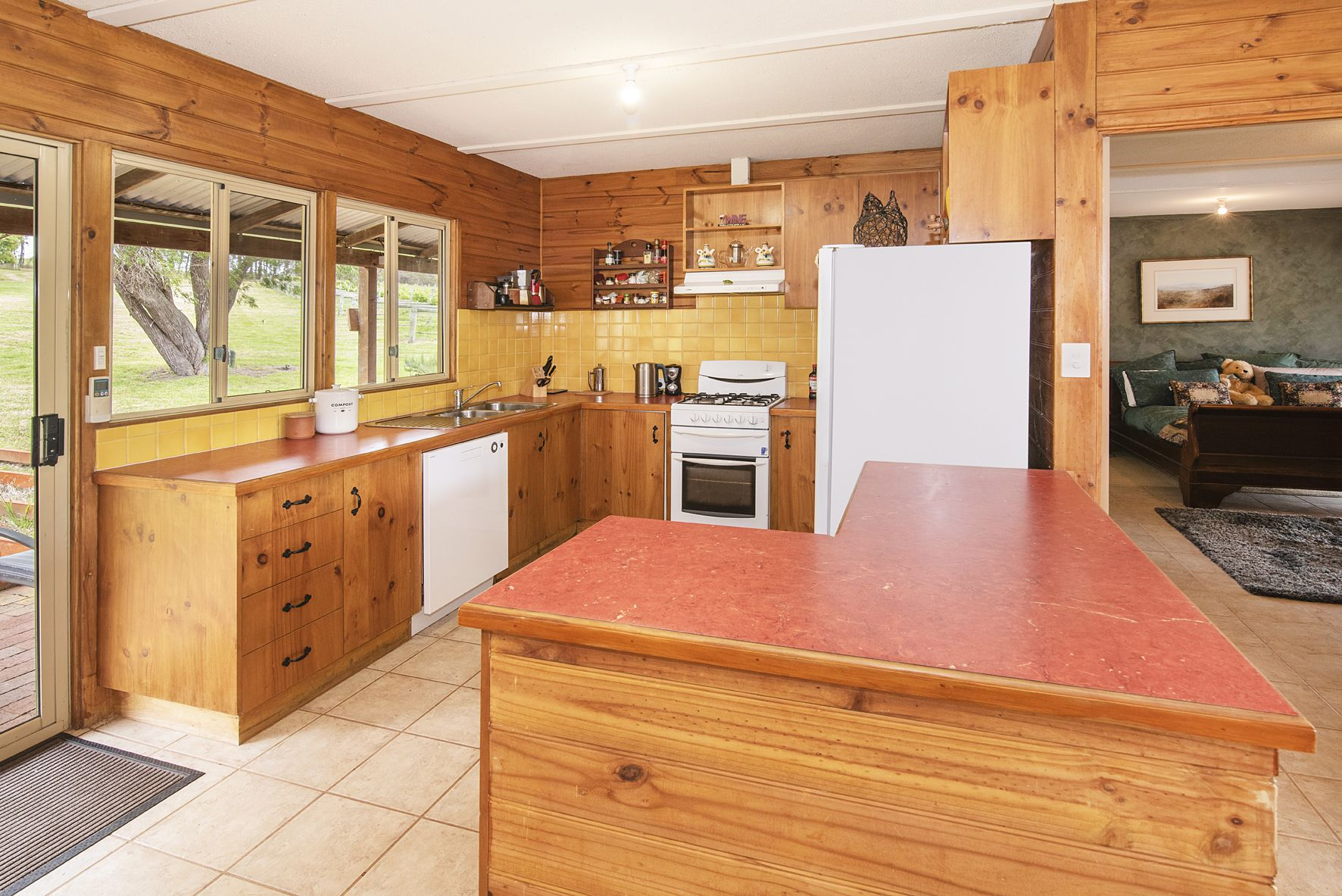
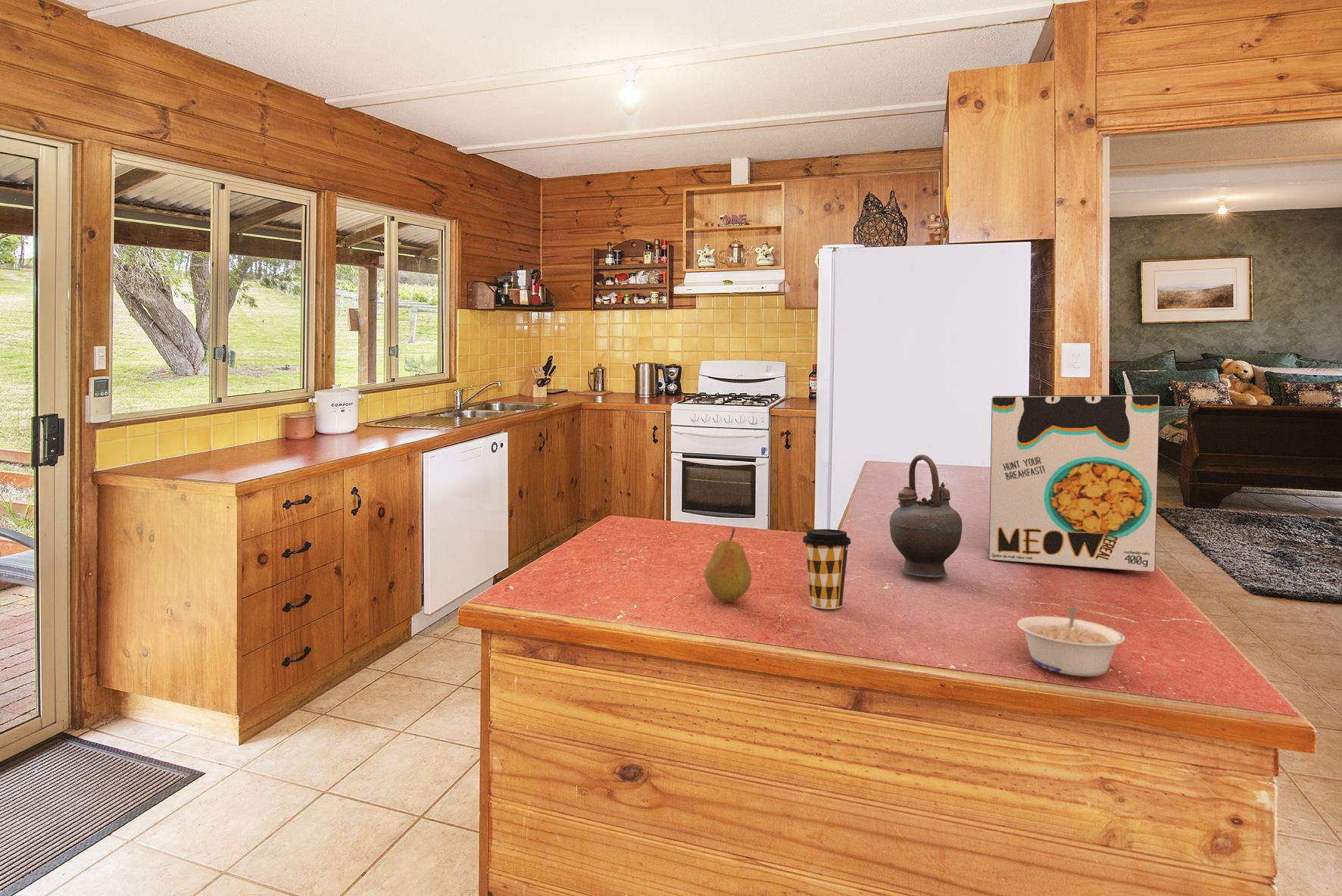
+ coffee cup (826, 568)
+ cereal box (1069, 479)
+ teapot (921, 514)
+ fruit (728, 566)
+ legume (1066, 642)
